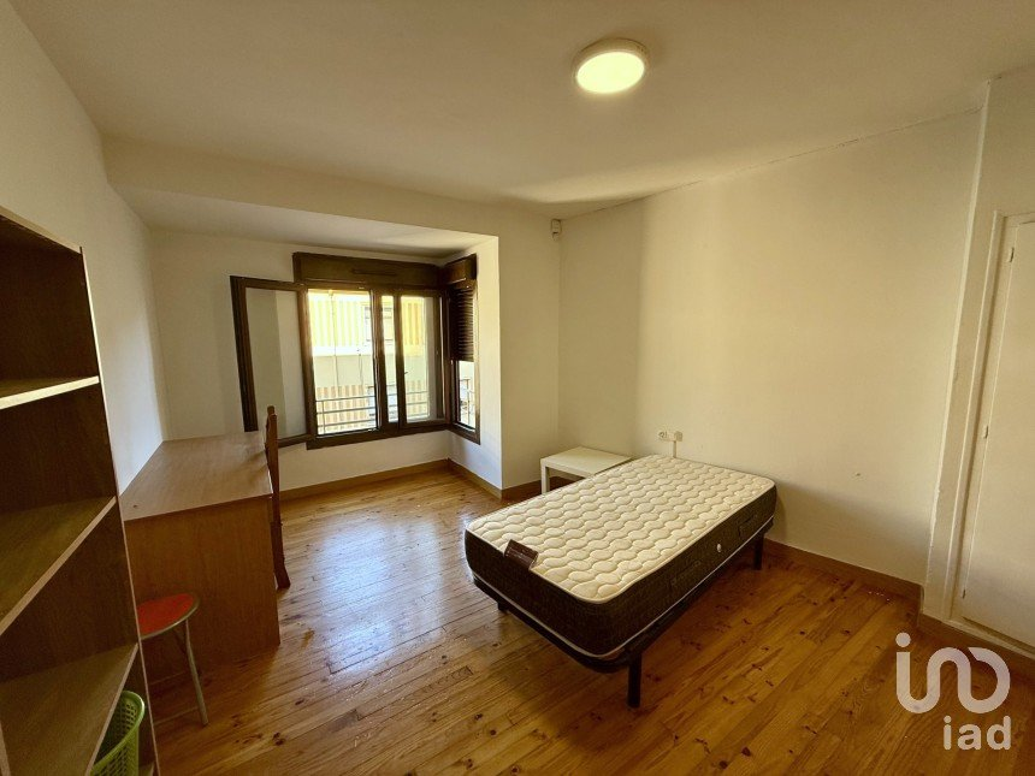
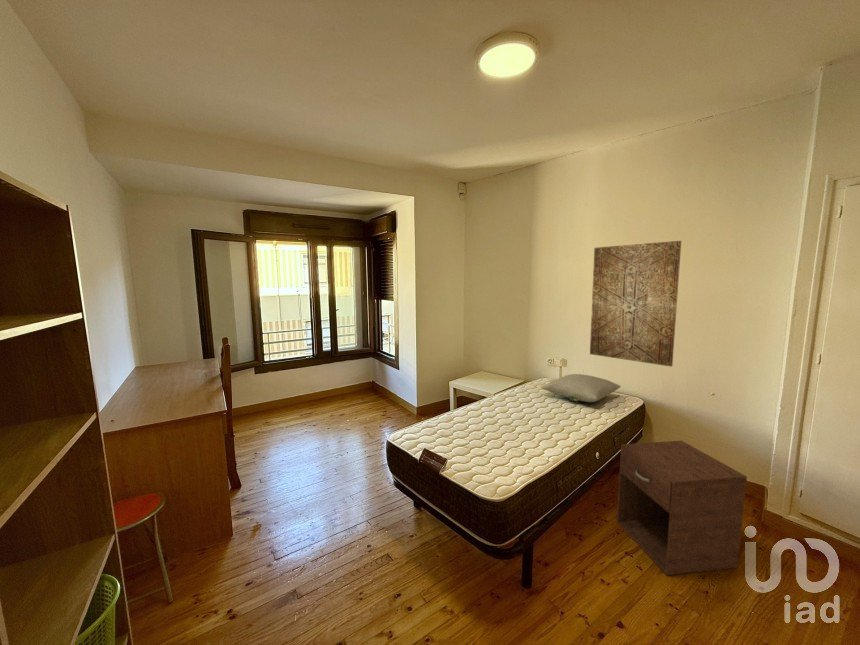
+ pillow (580, 386)
+ wall art (631, 303)
+ nightstand (672, 501)
